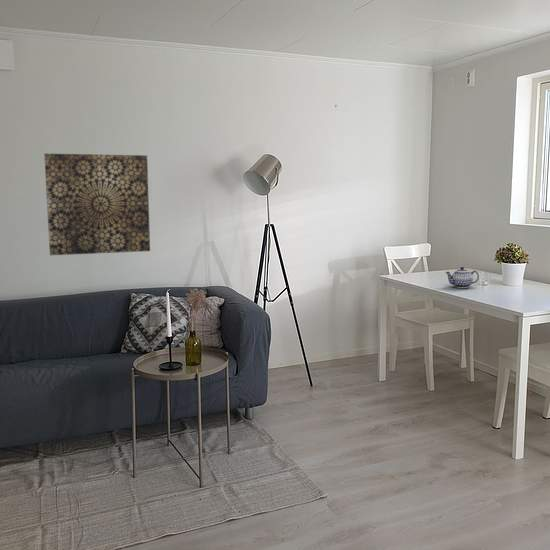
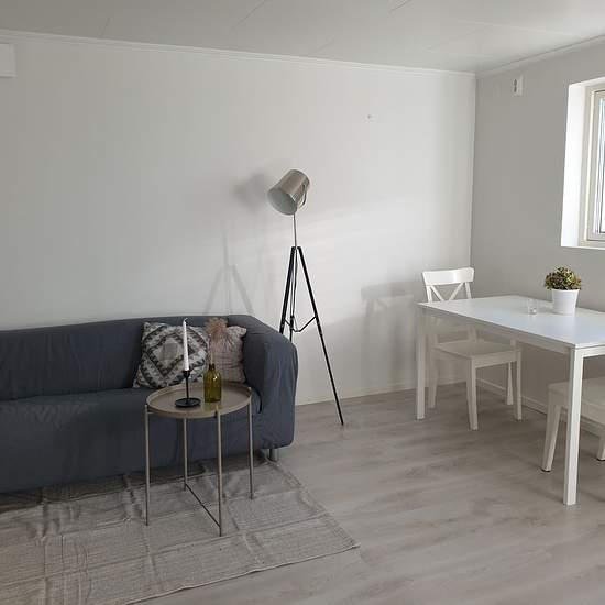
- wall art (99, 204)
- teapot (461, 277)
